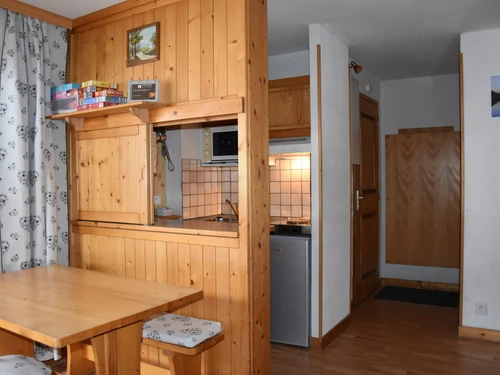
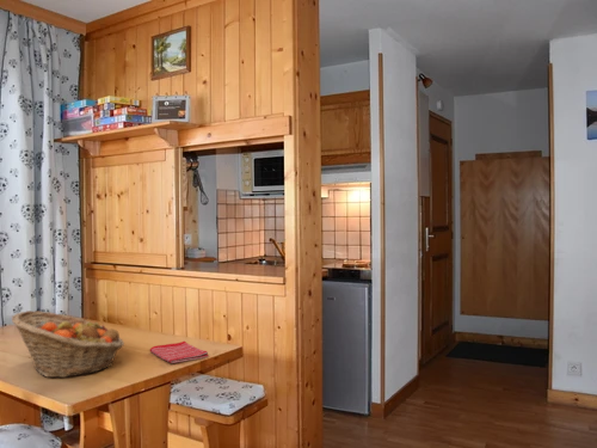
+ fruit basket (69, 338)
+ dish towel (178, 351)
